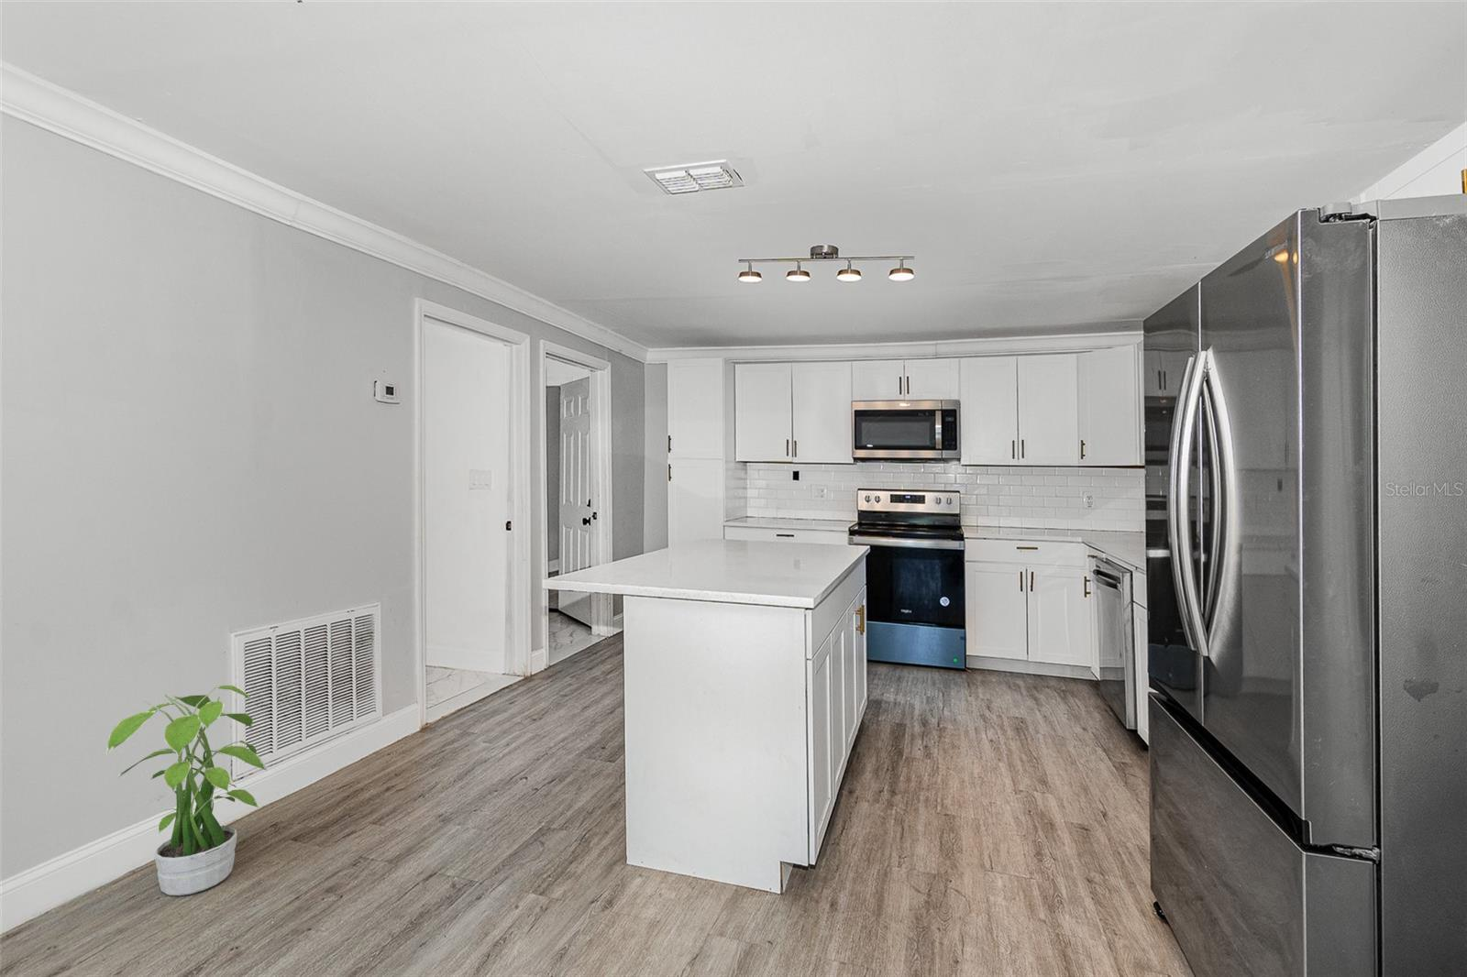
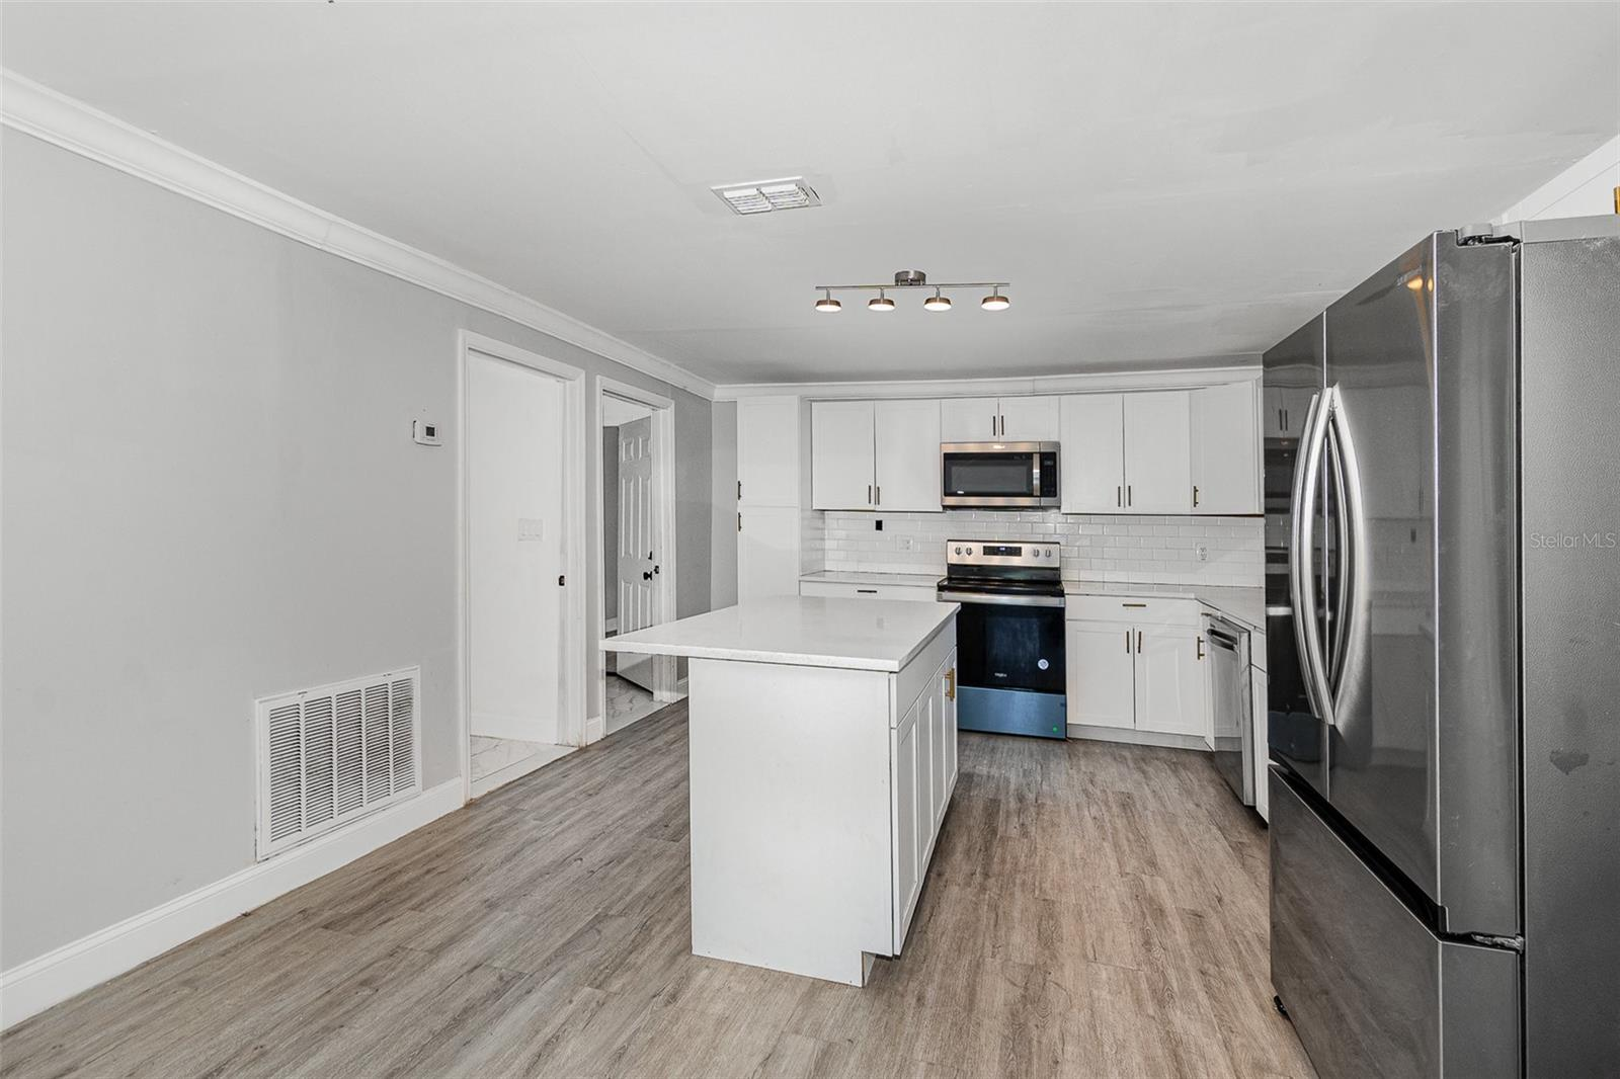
- potted plant (187, 791)
